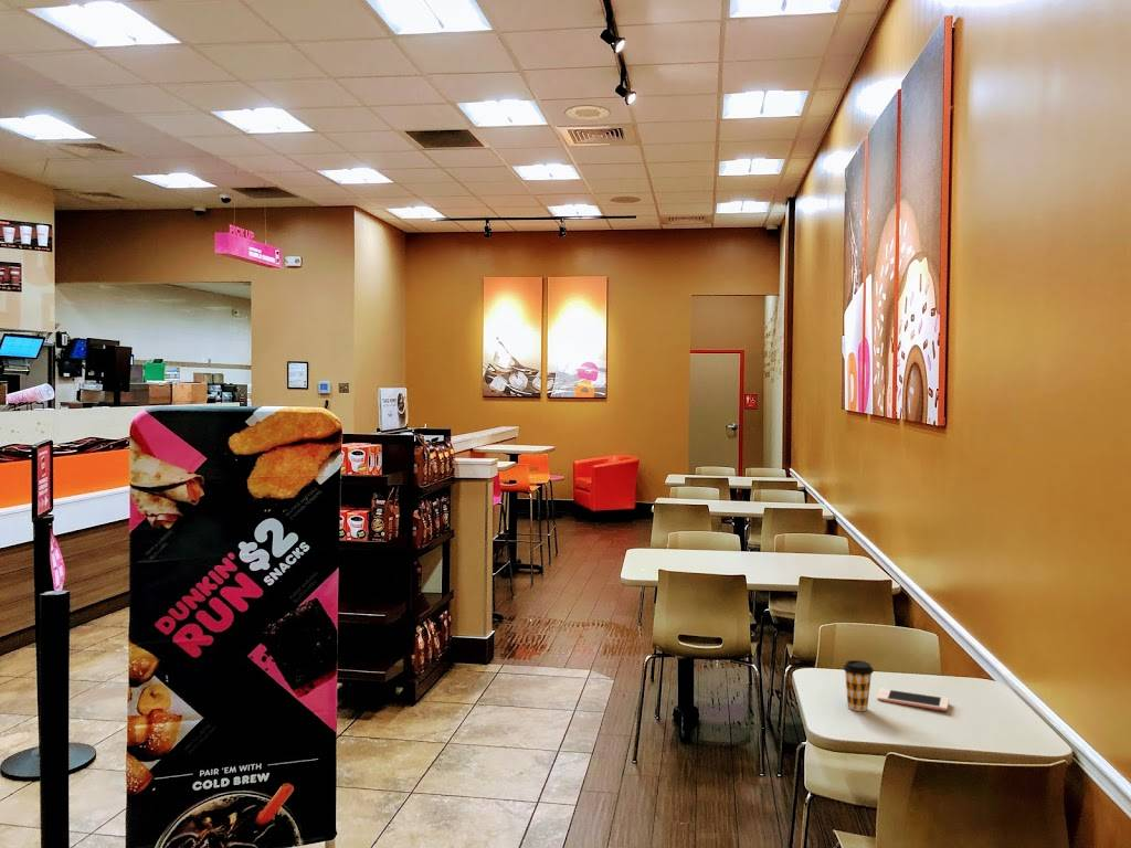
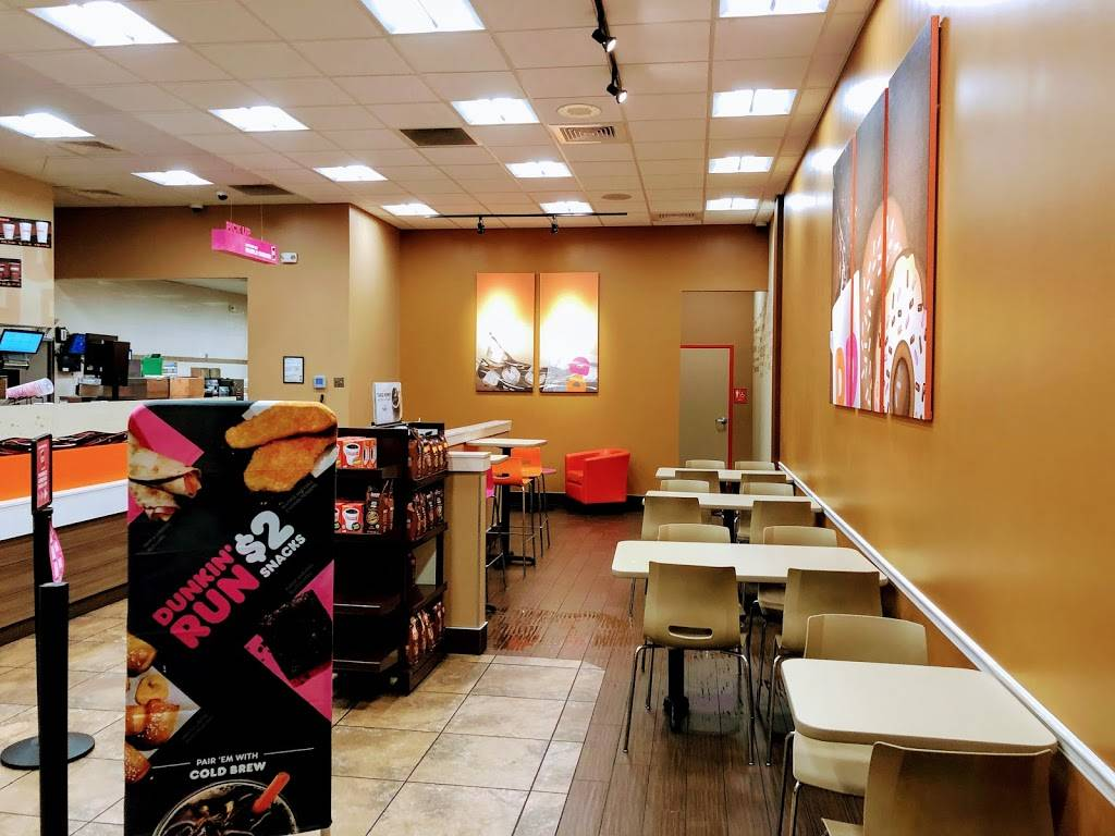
- coffee cup (857, 686)
- cell phone (912, 699)
